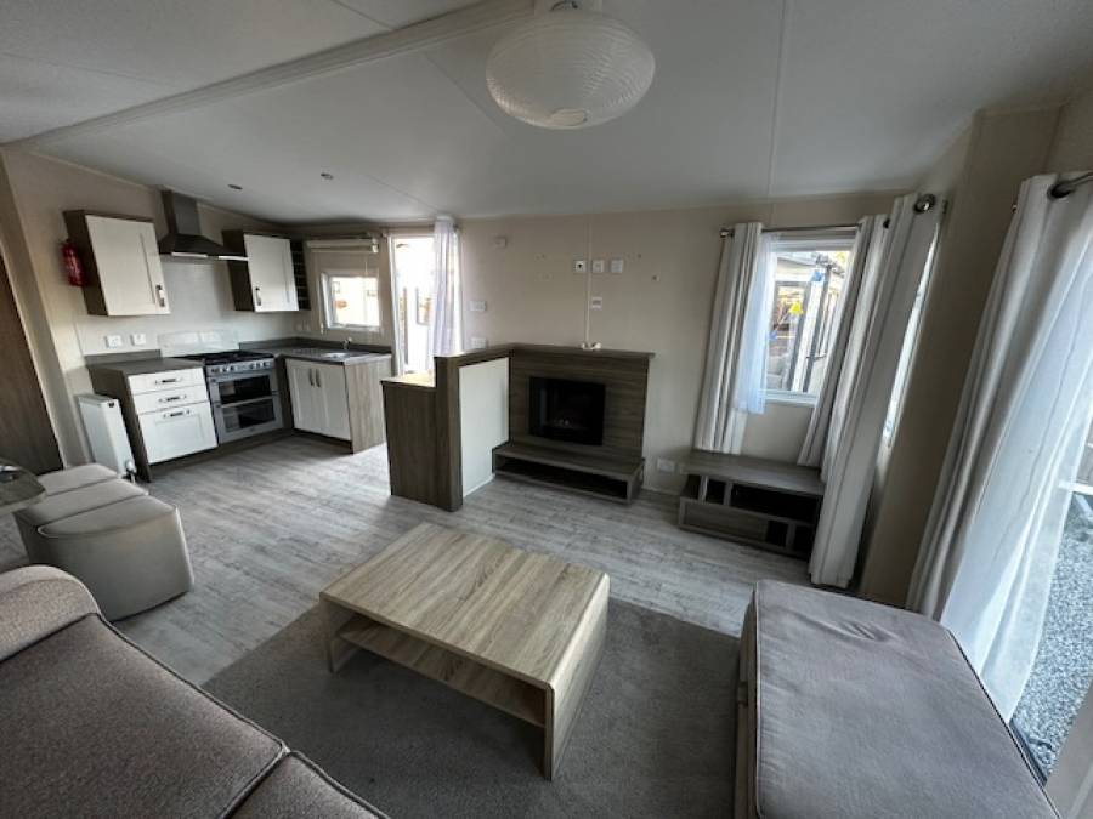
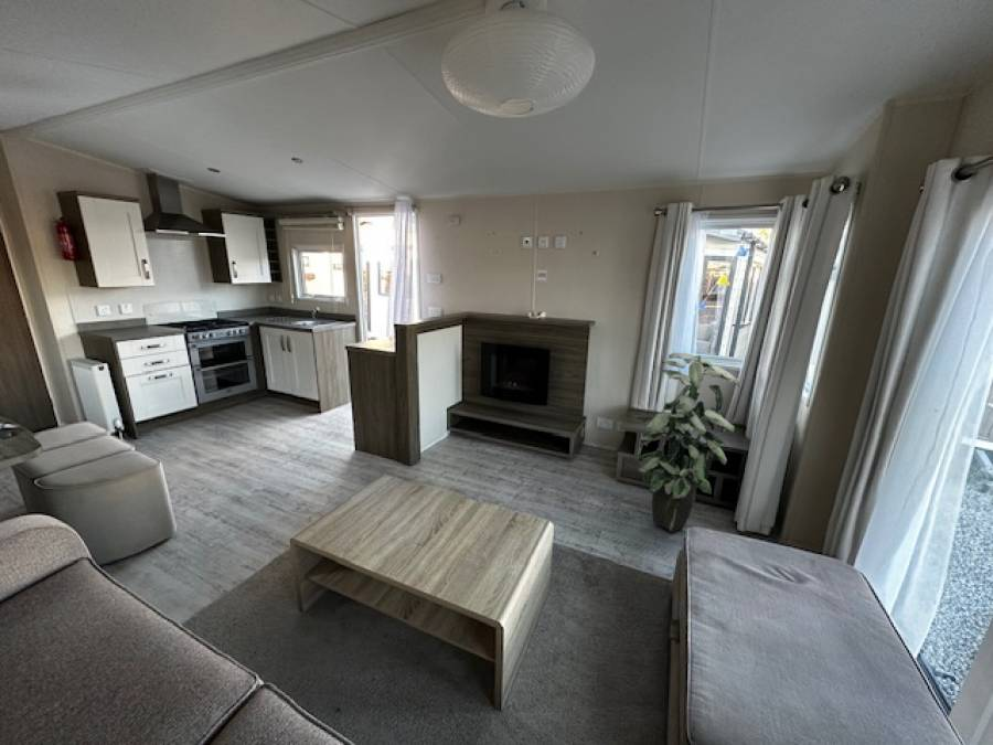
+ indoor plant (679, 440)
